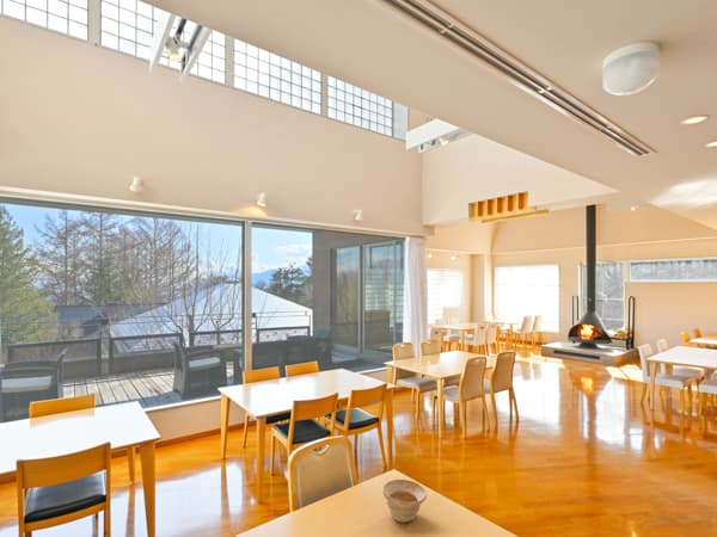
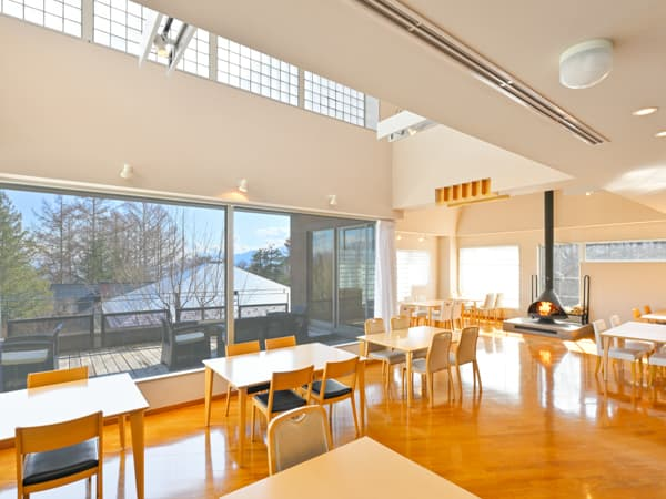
- bowl (404, 502)
